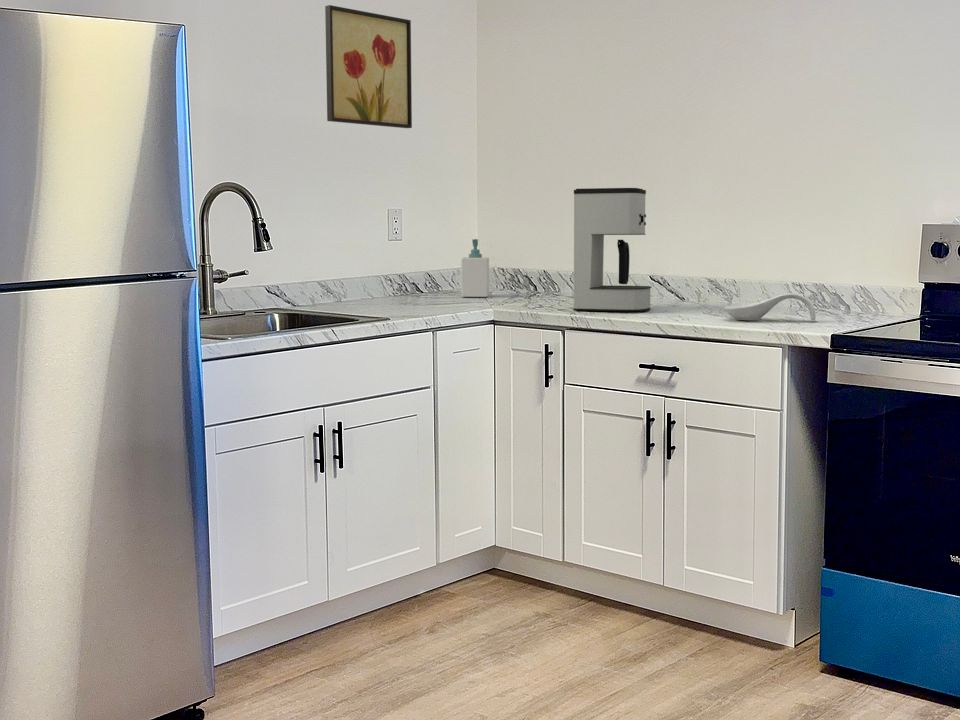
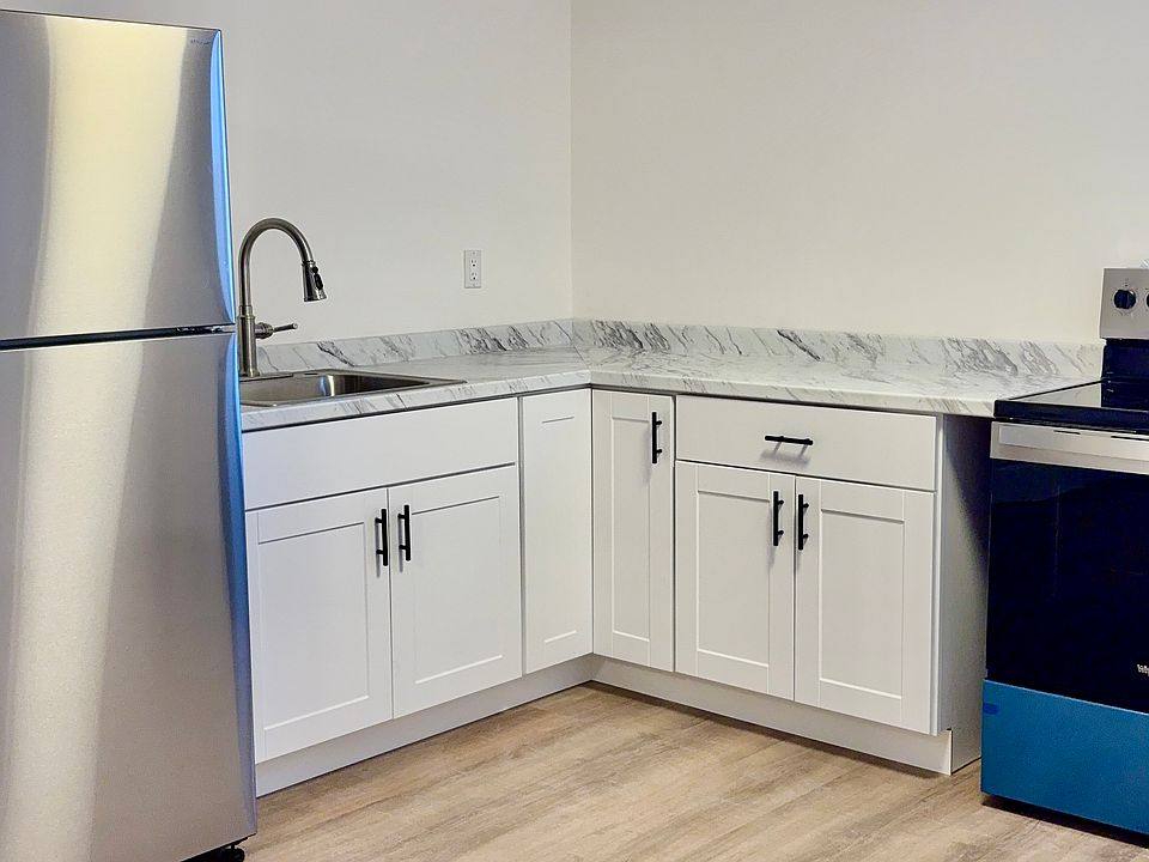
- spoon rest (769, 306)
- coffee maker (618, 249)
- wall art (368, 69)
- soap bottle (475, 267)
